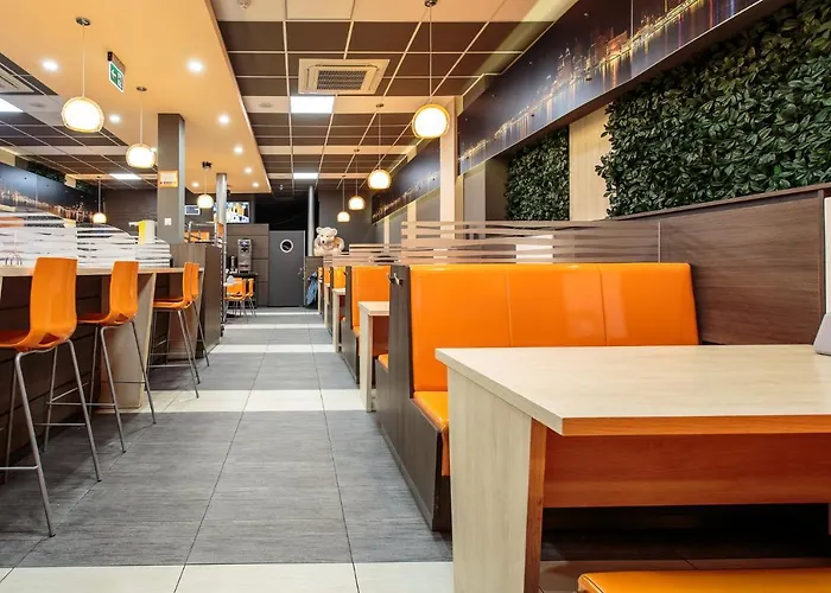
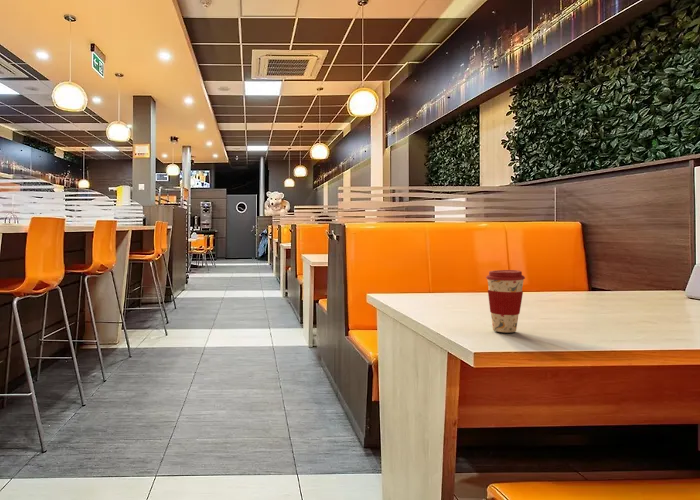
+ coffee cup (504, 300)
